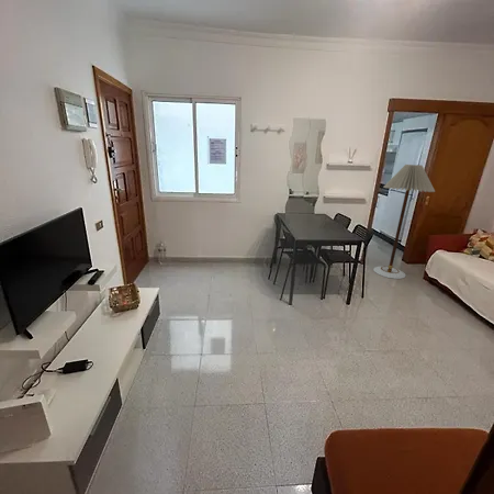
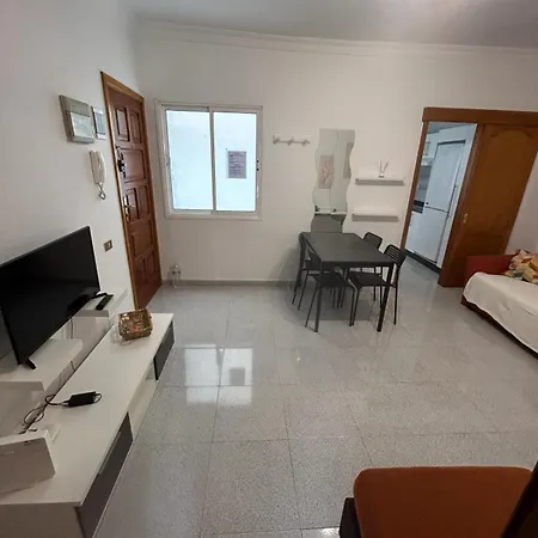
- floor lamp (400, 222)
